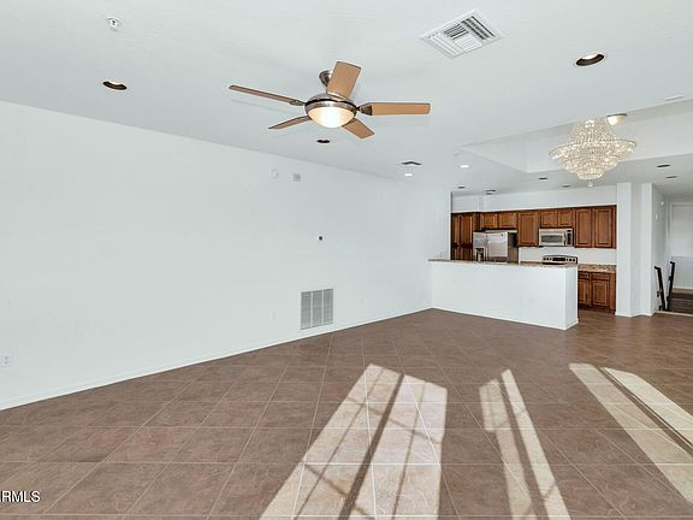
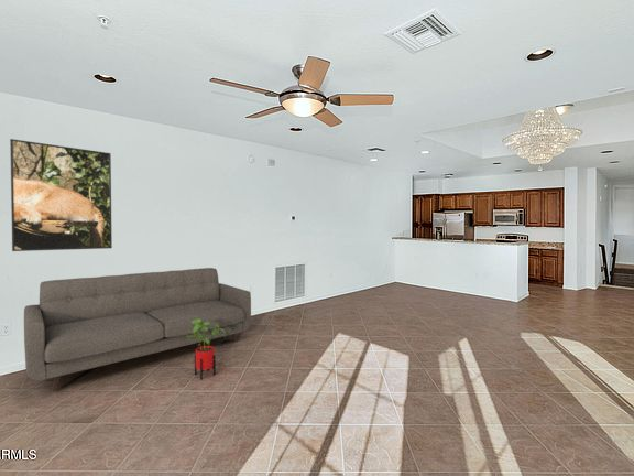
+ sofa (151, 314)
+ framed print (65, 198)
+ house plant (203, 346)
